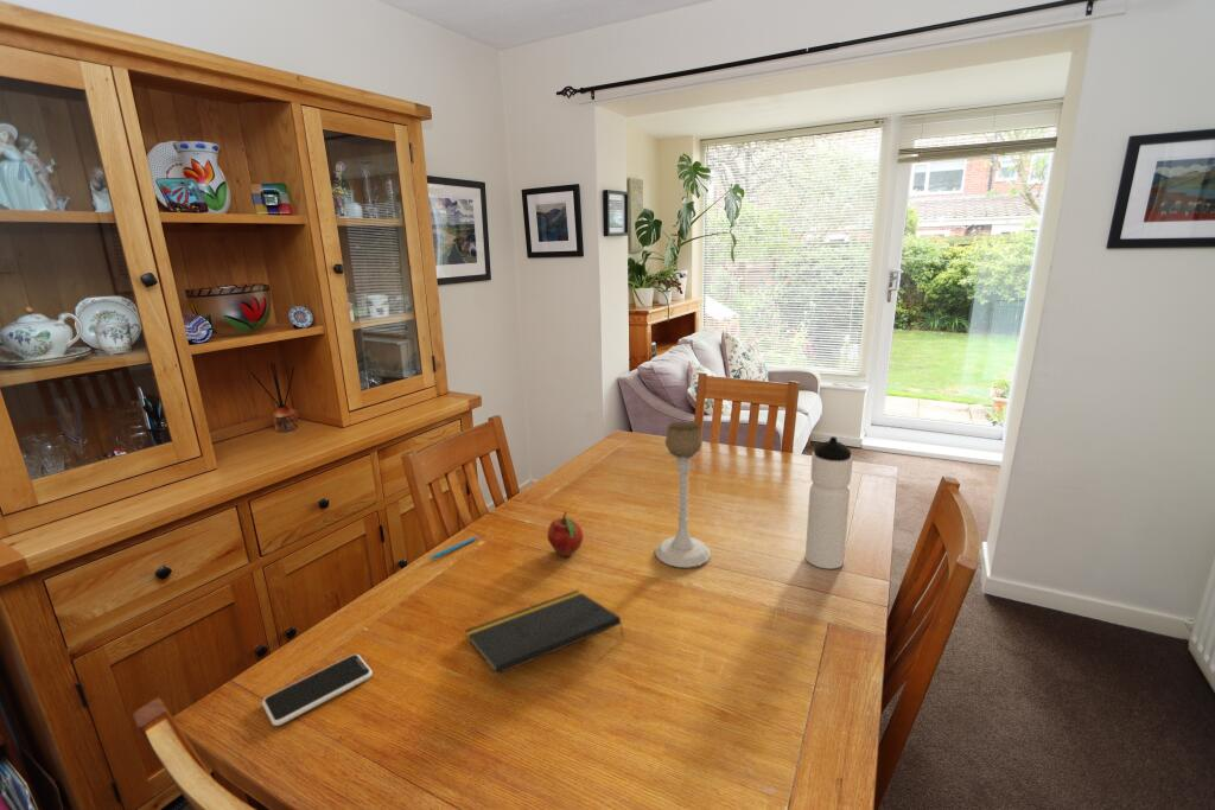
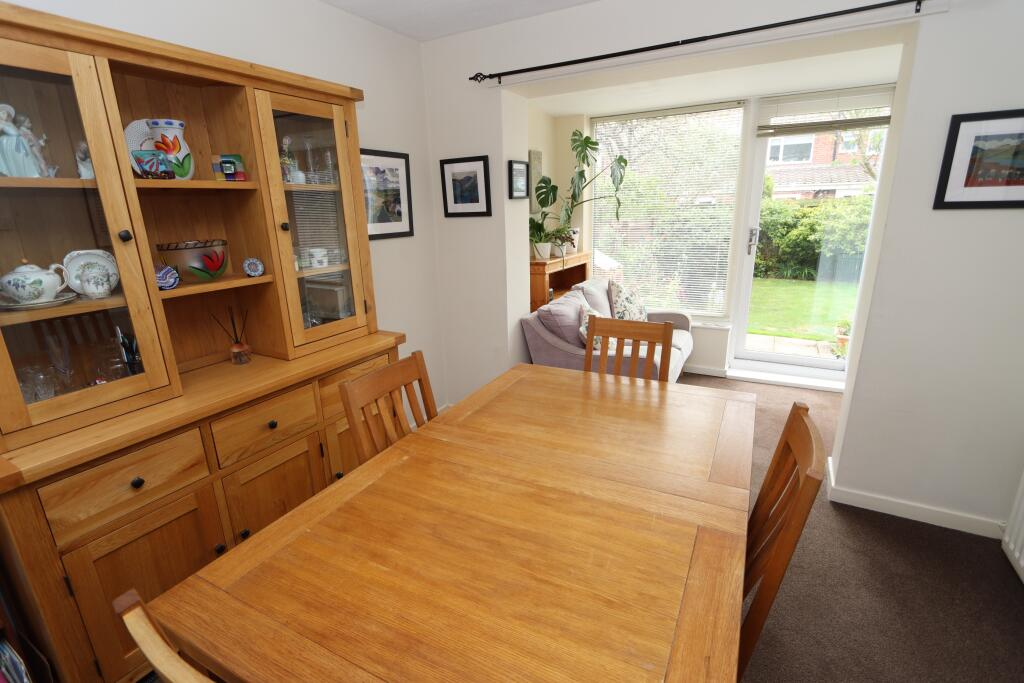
- water bottle (828, 499)
- smartphone (318, 687)
- fruit (565, 534)
- candle holder (682, 491)
- notepad (541, 627)
- pen (454, 547)
